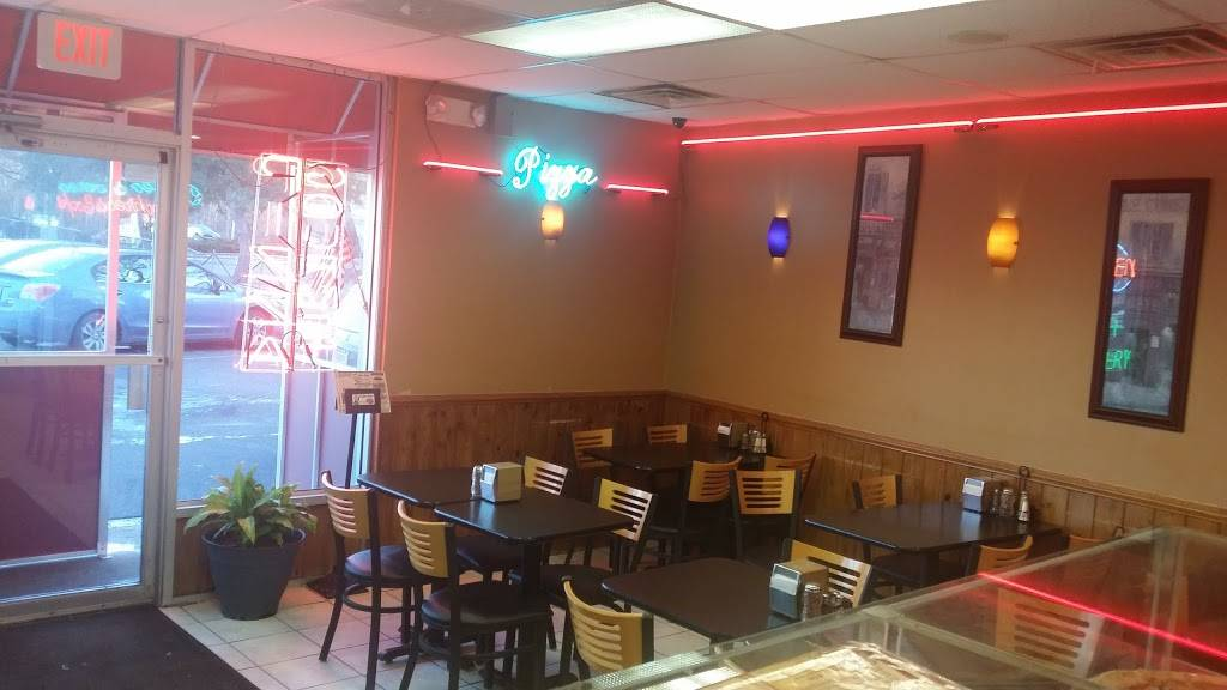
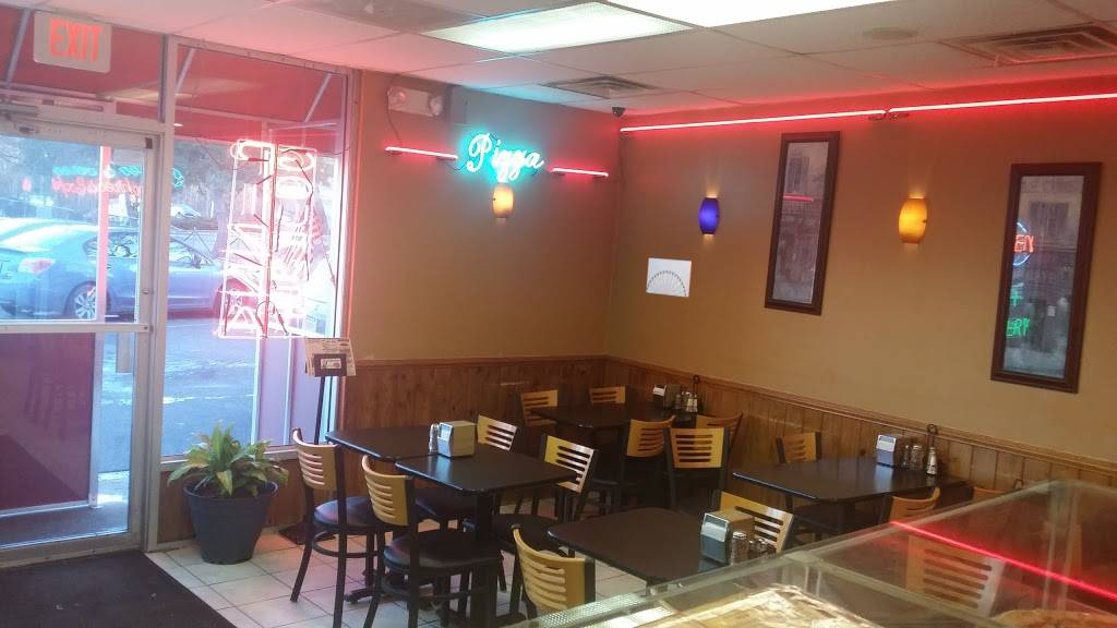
+ wall art (668, 277)
